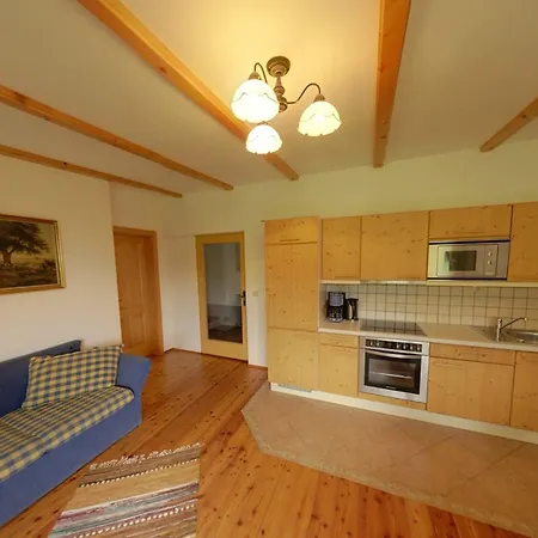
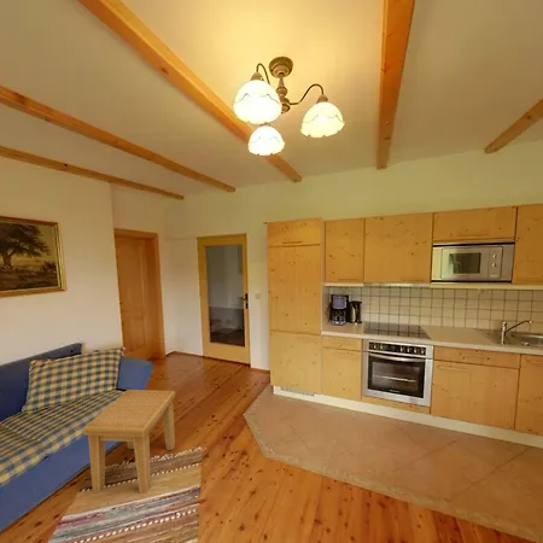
+ side table (135, 437)
